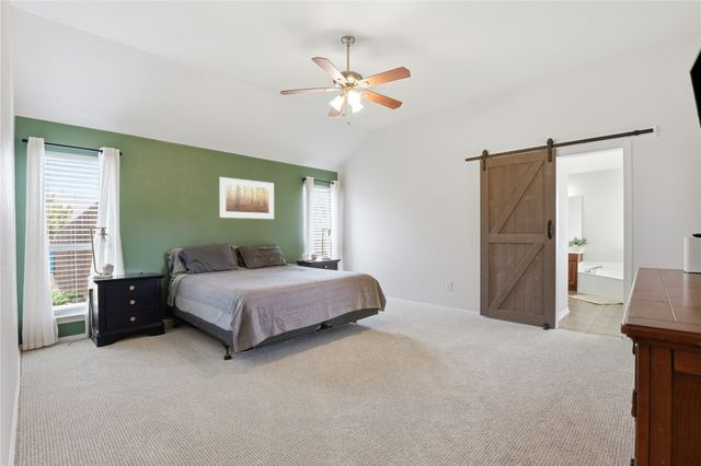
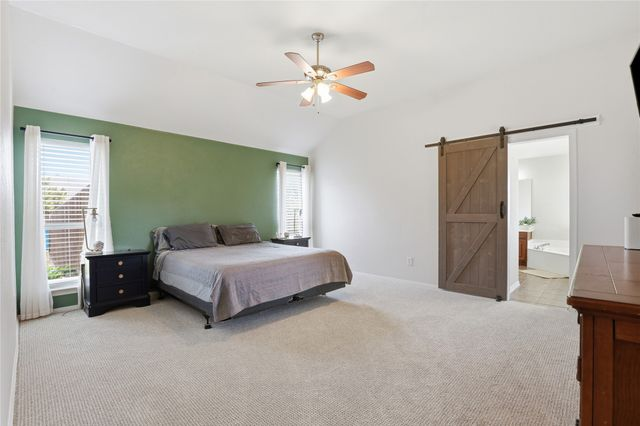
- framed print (248, 199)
